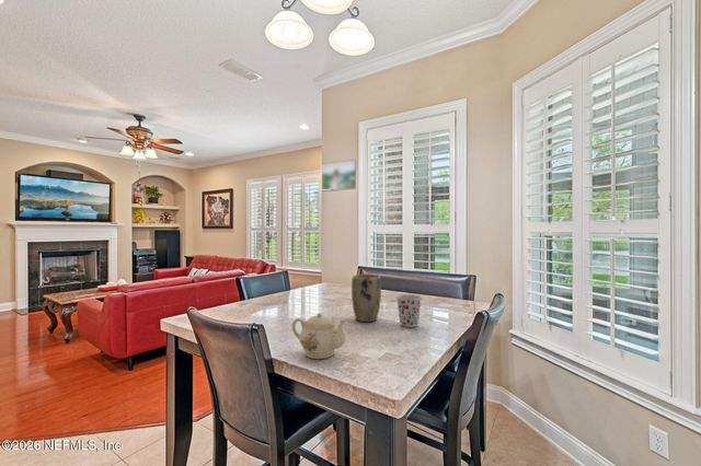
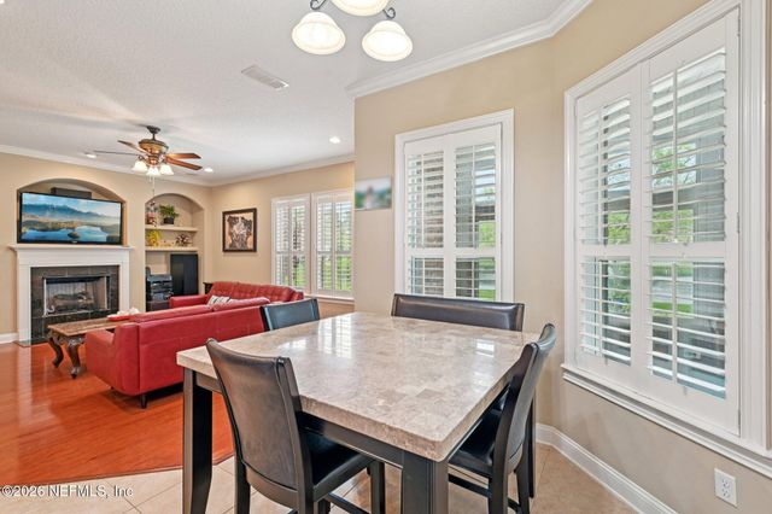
- cup (409, 311)
- plant pot (366, 298)
- teapot (318, 333)
